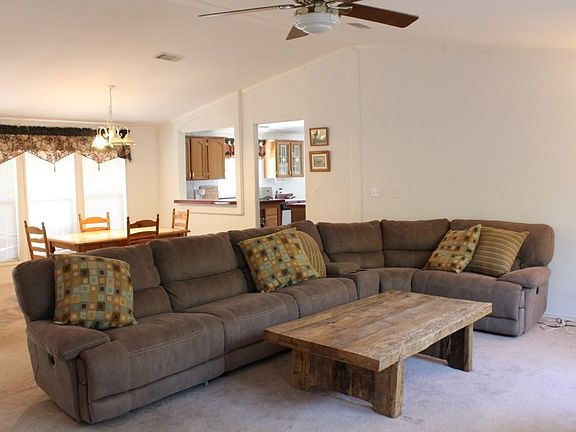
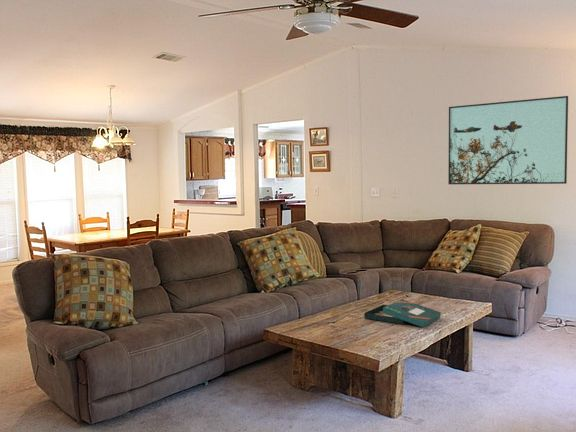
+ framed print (504, 143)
+ board game (402, 311)
